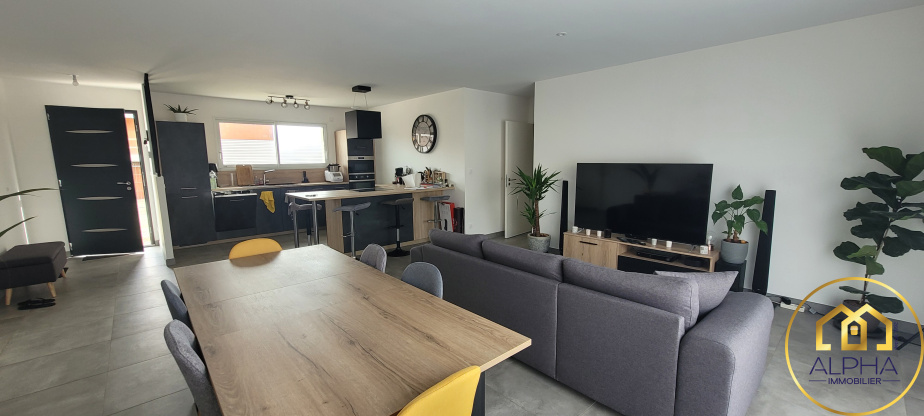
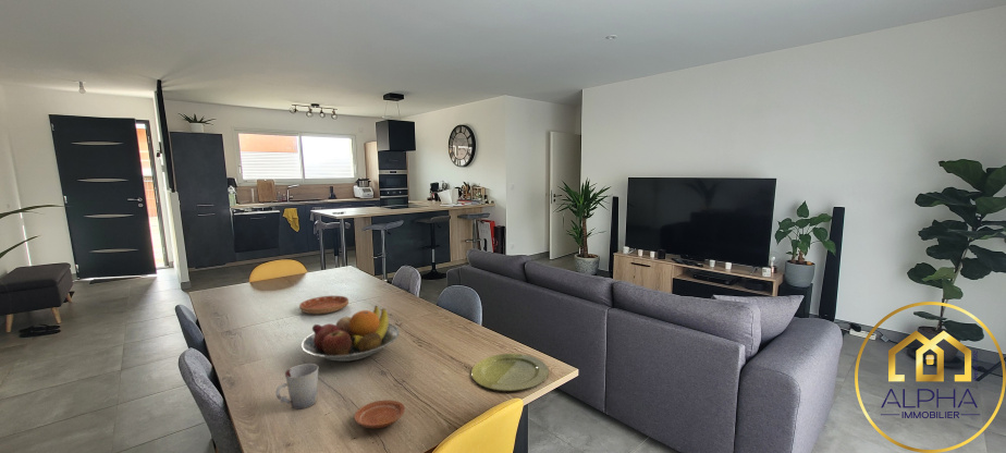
+ cup (297, 389)
+ plate (510, 370)
+ fruit bowl (352, 332)
+ saucer (324, 305)
+ plate (380, 416)
